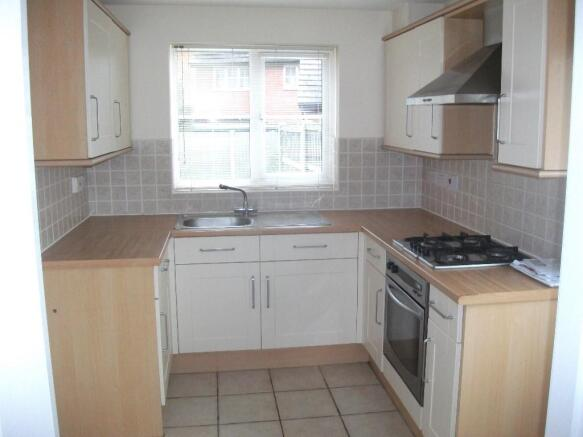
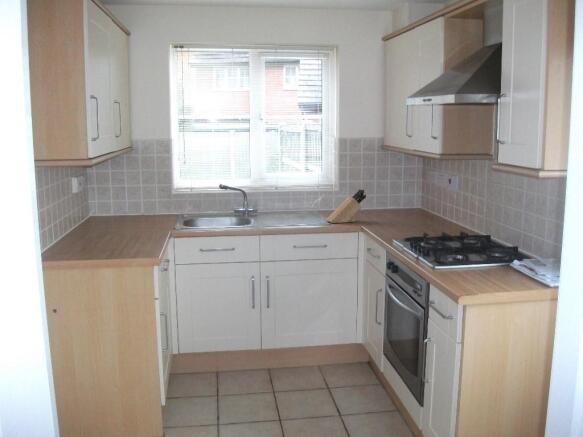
+ knife block (346, 205)
